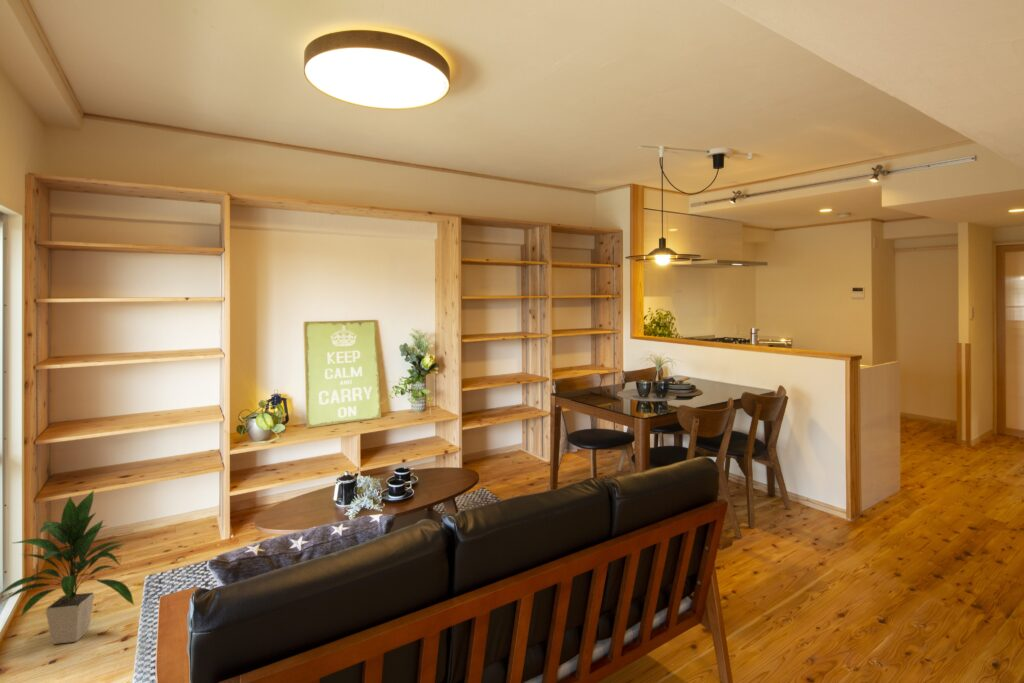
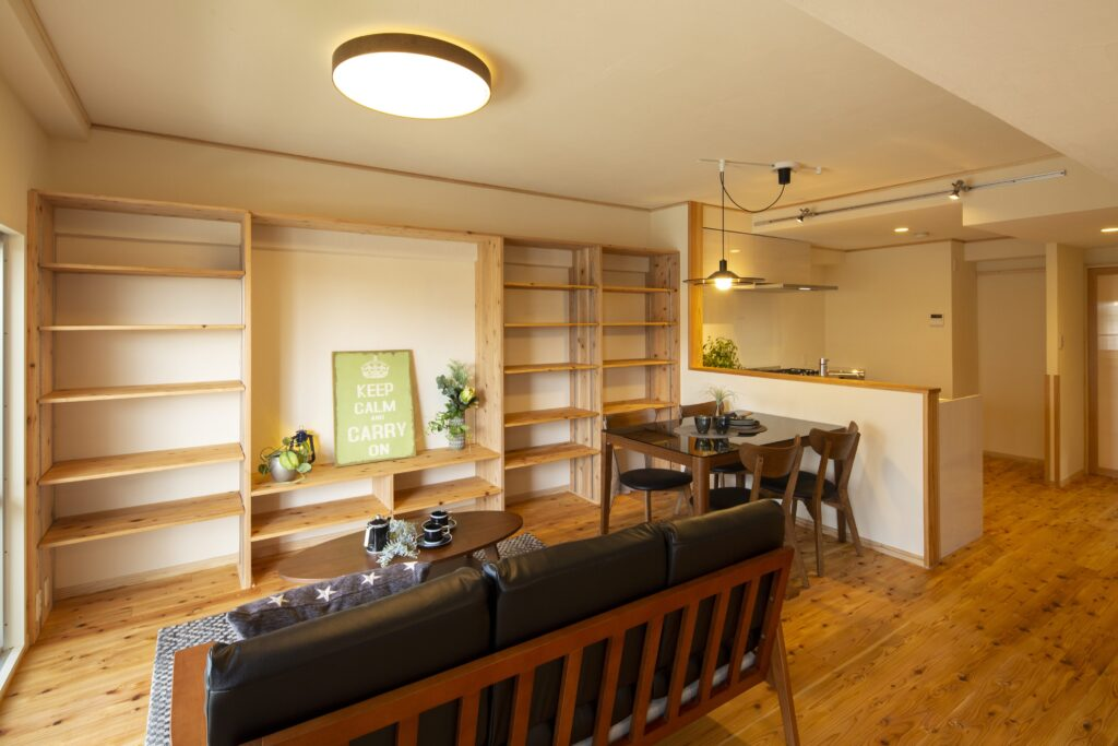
- indoor plant (73, 568)
